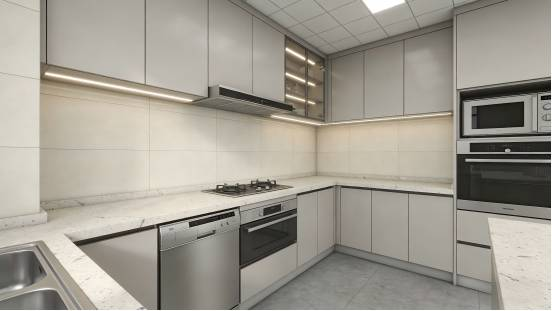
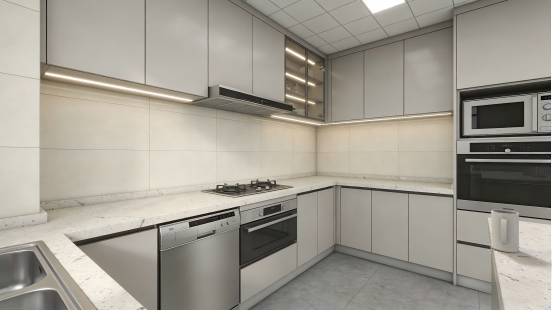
+ mug (504, 231)
